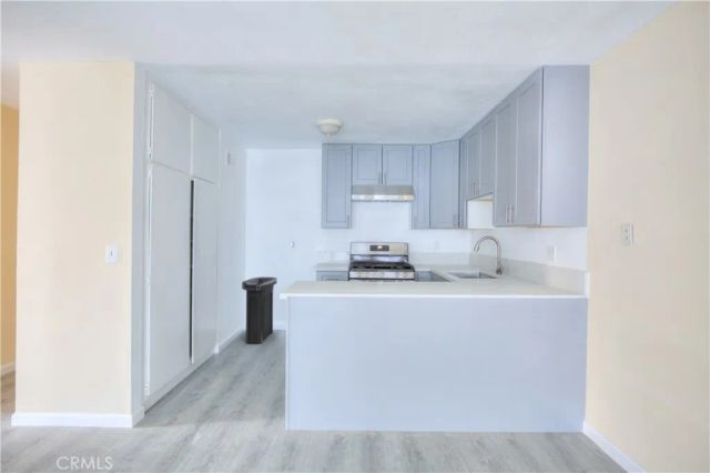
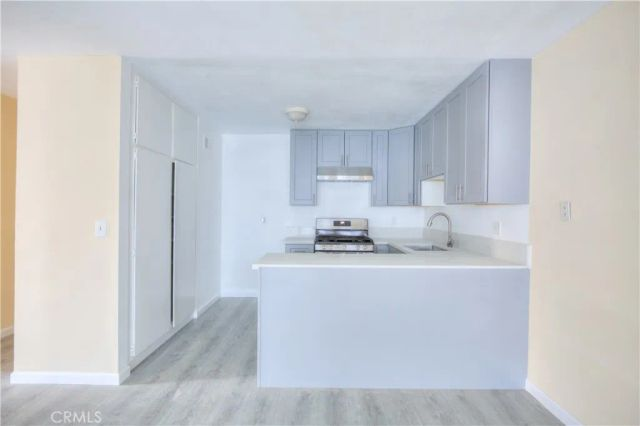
- trash can (260, 309)
